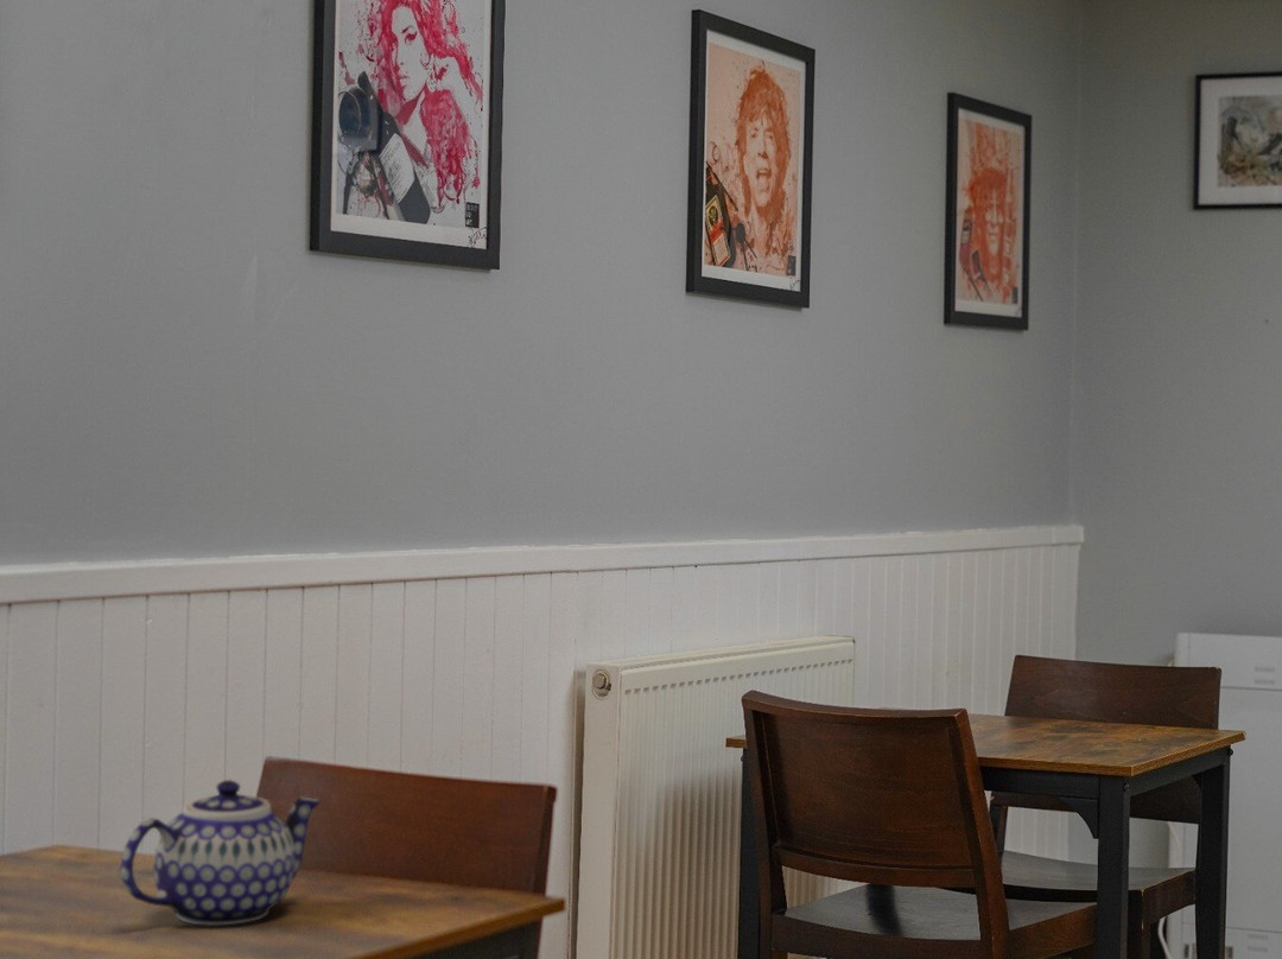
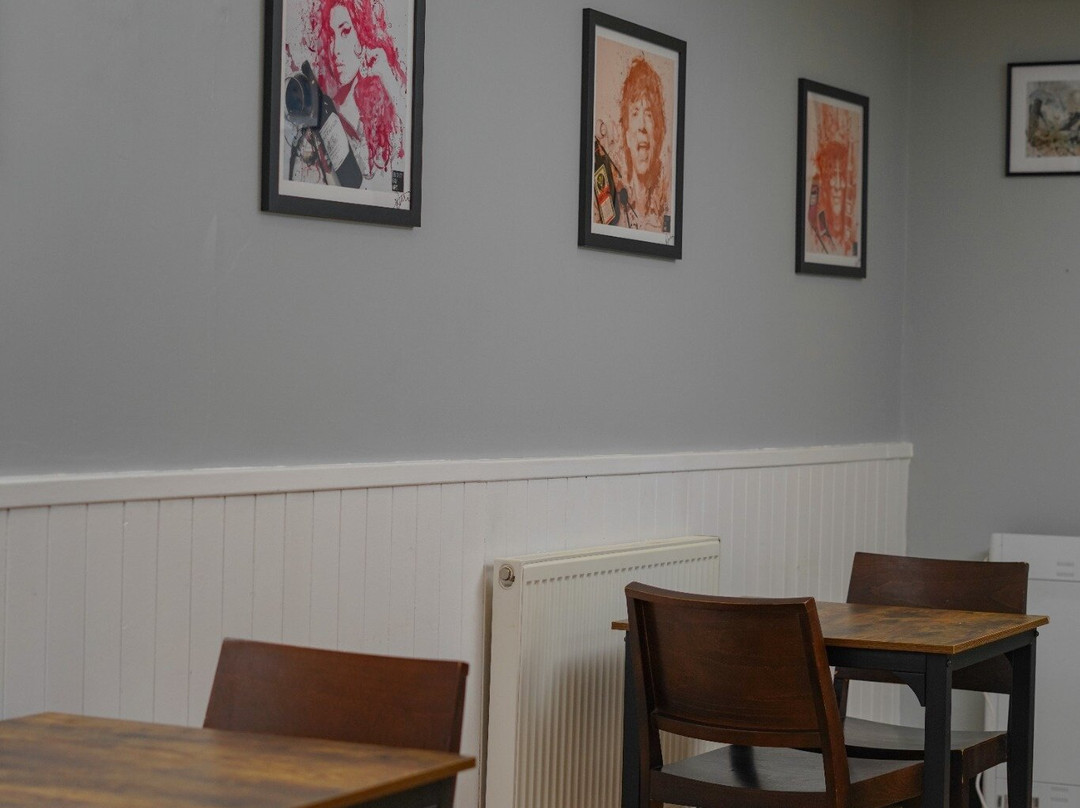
- teapot (226, 846)
